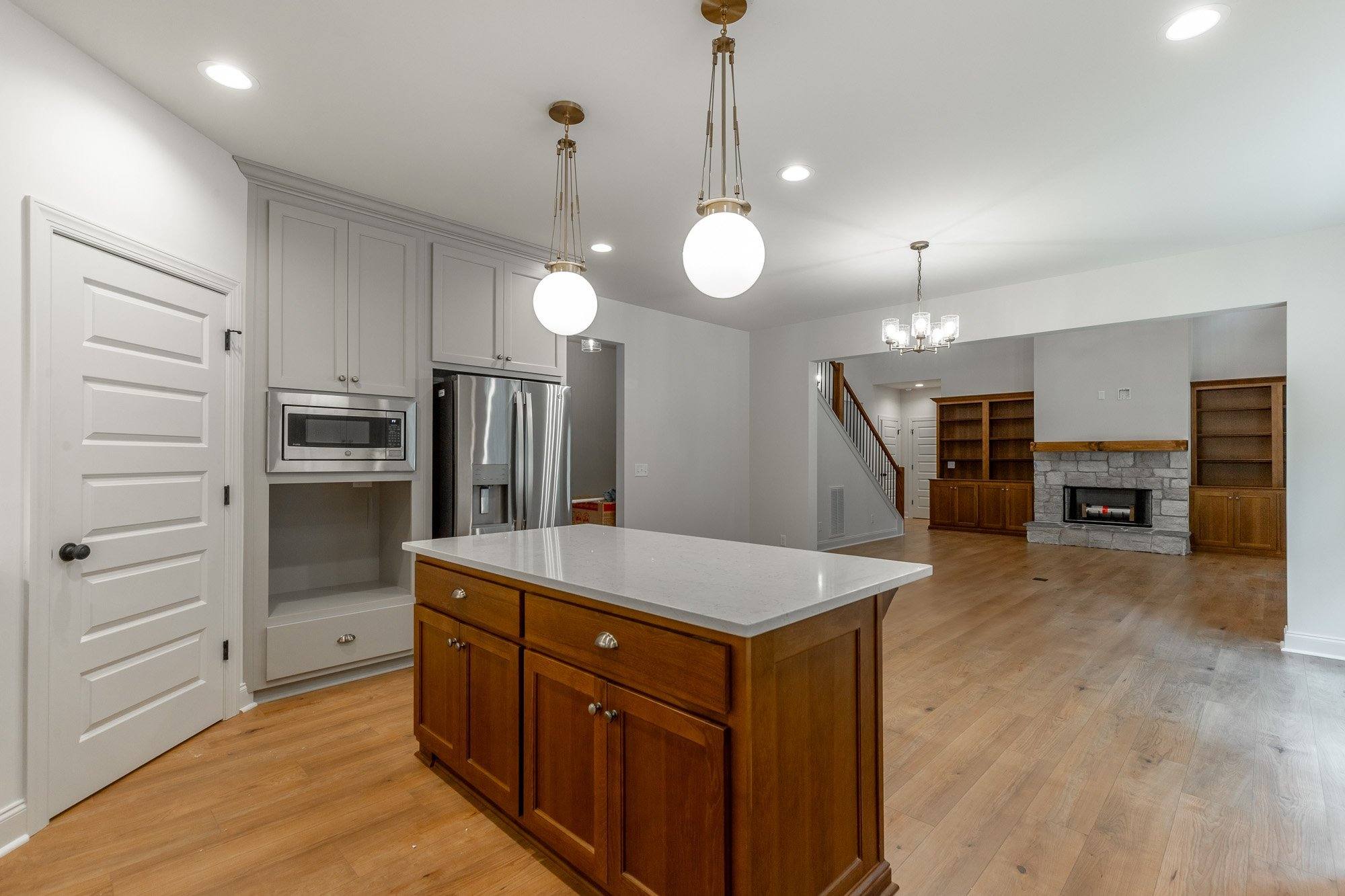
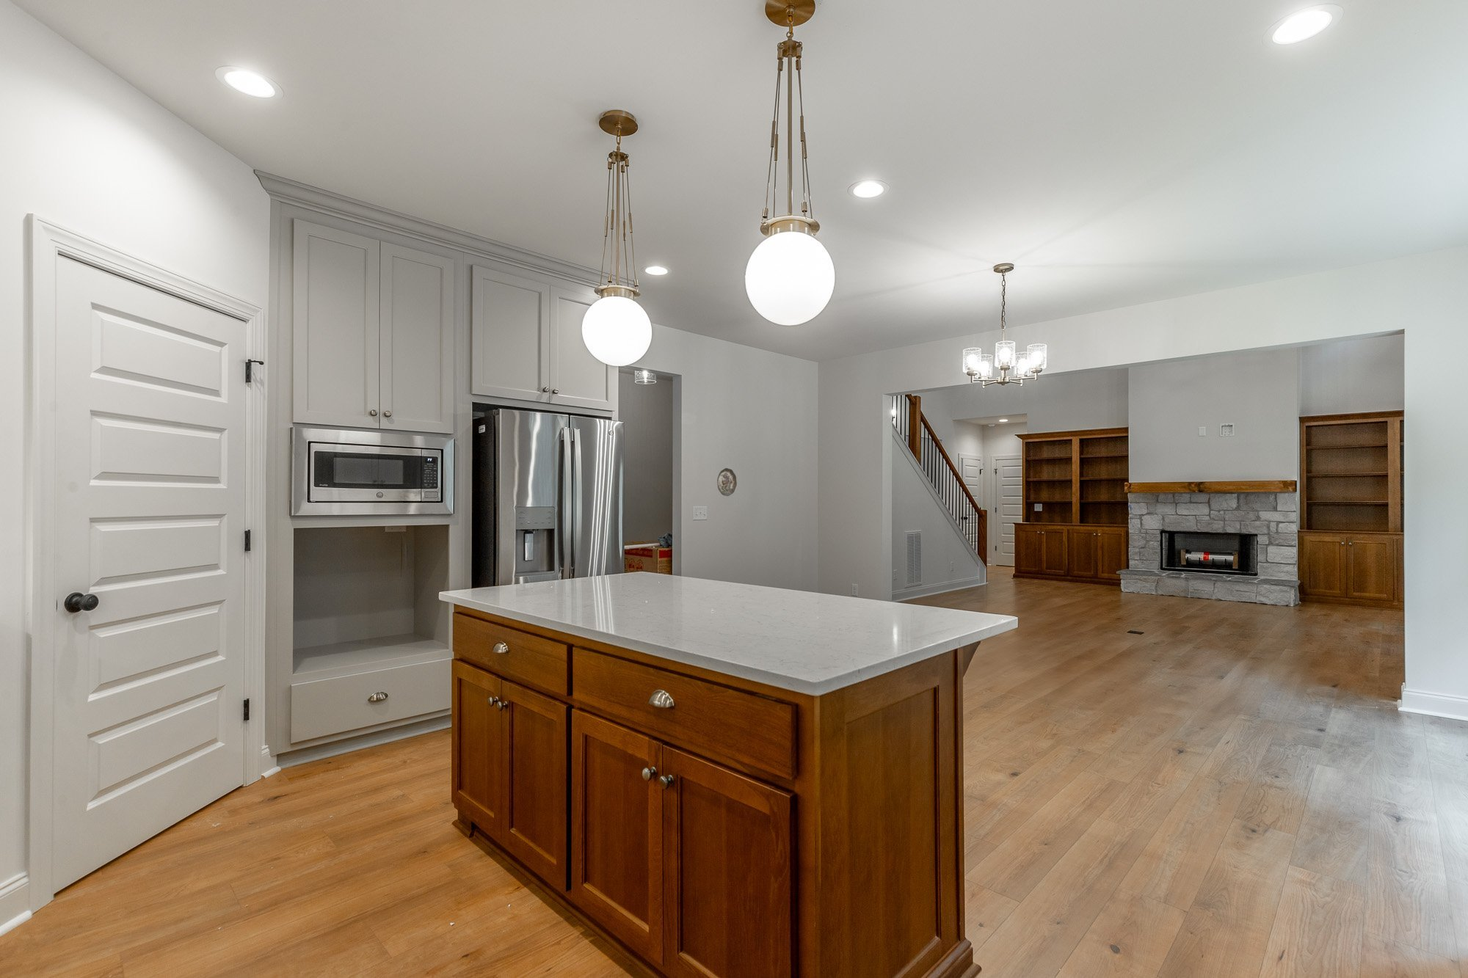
+ decorative plate (726, 482)
